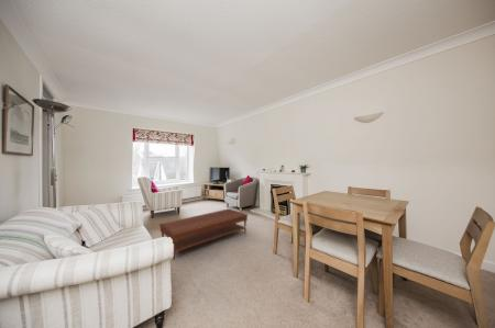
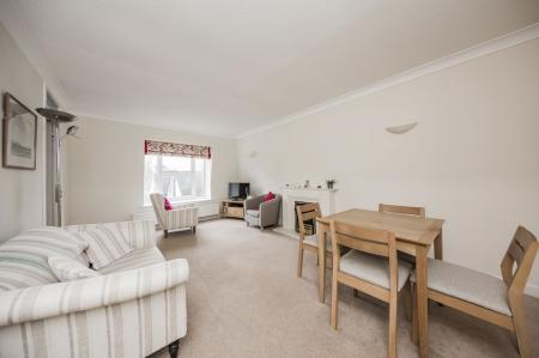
- coffee table (207, 228)
